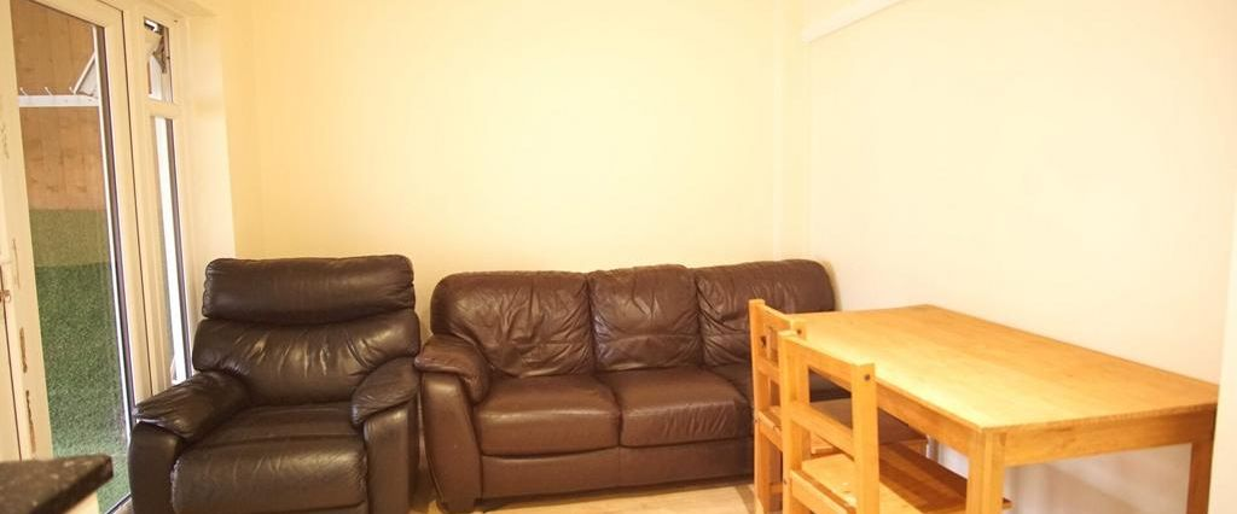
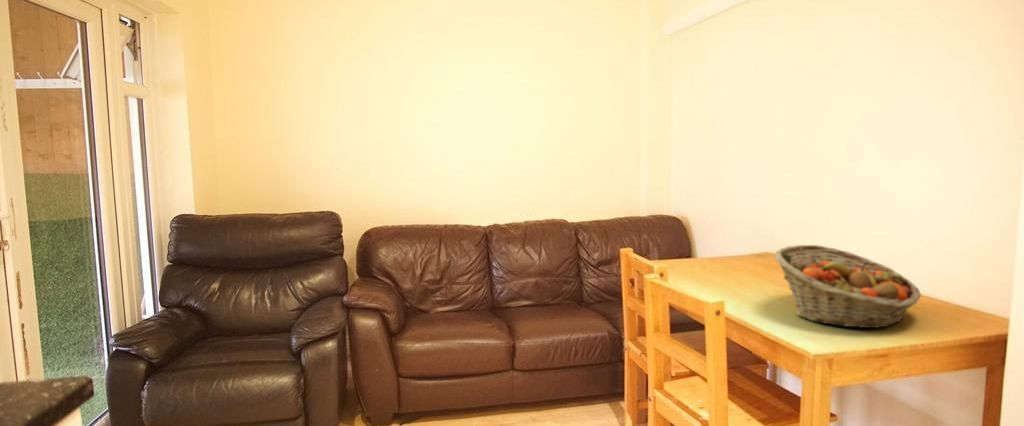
+ fruit basket (843, 283)
